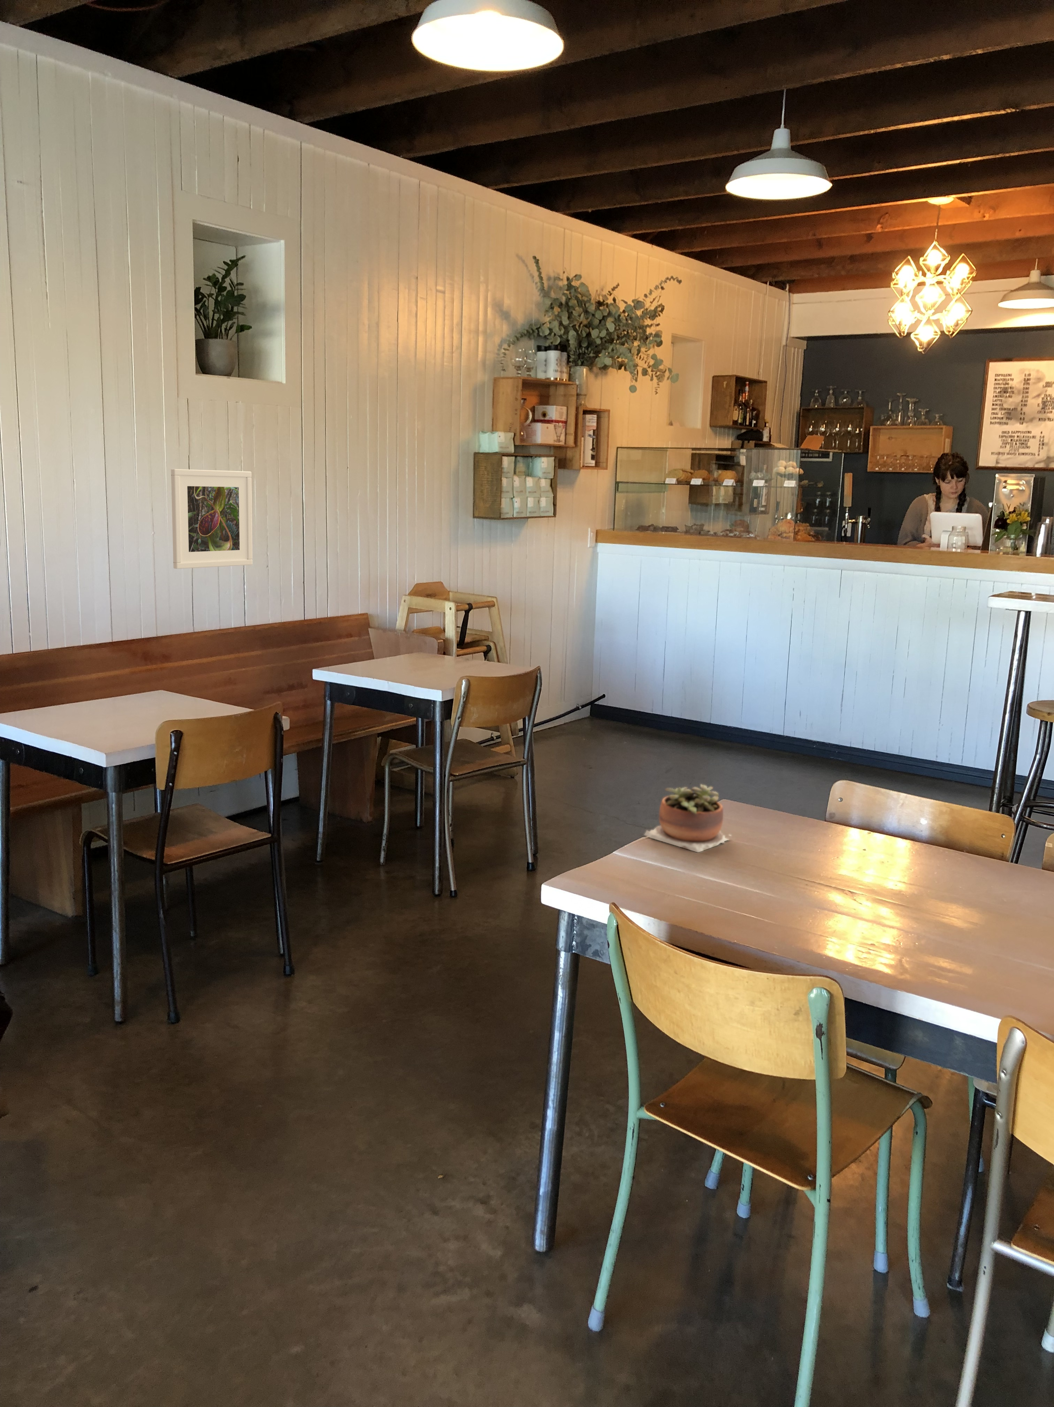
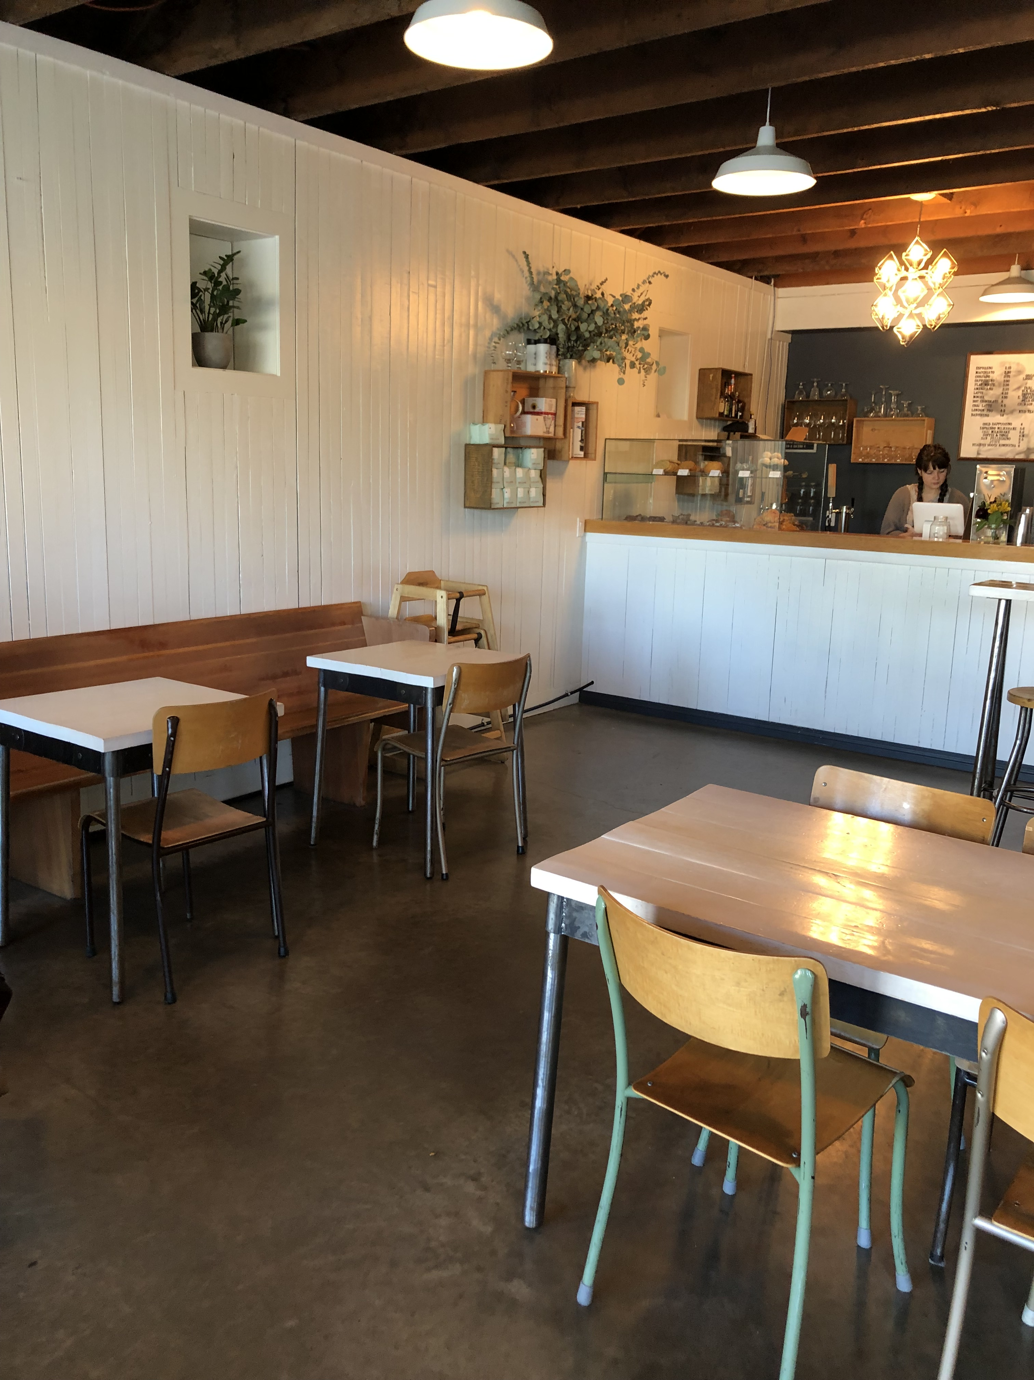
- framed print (214, 518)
- succulent plant (692, 809)
